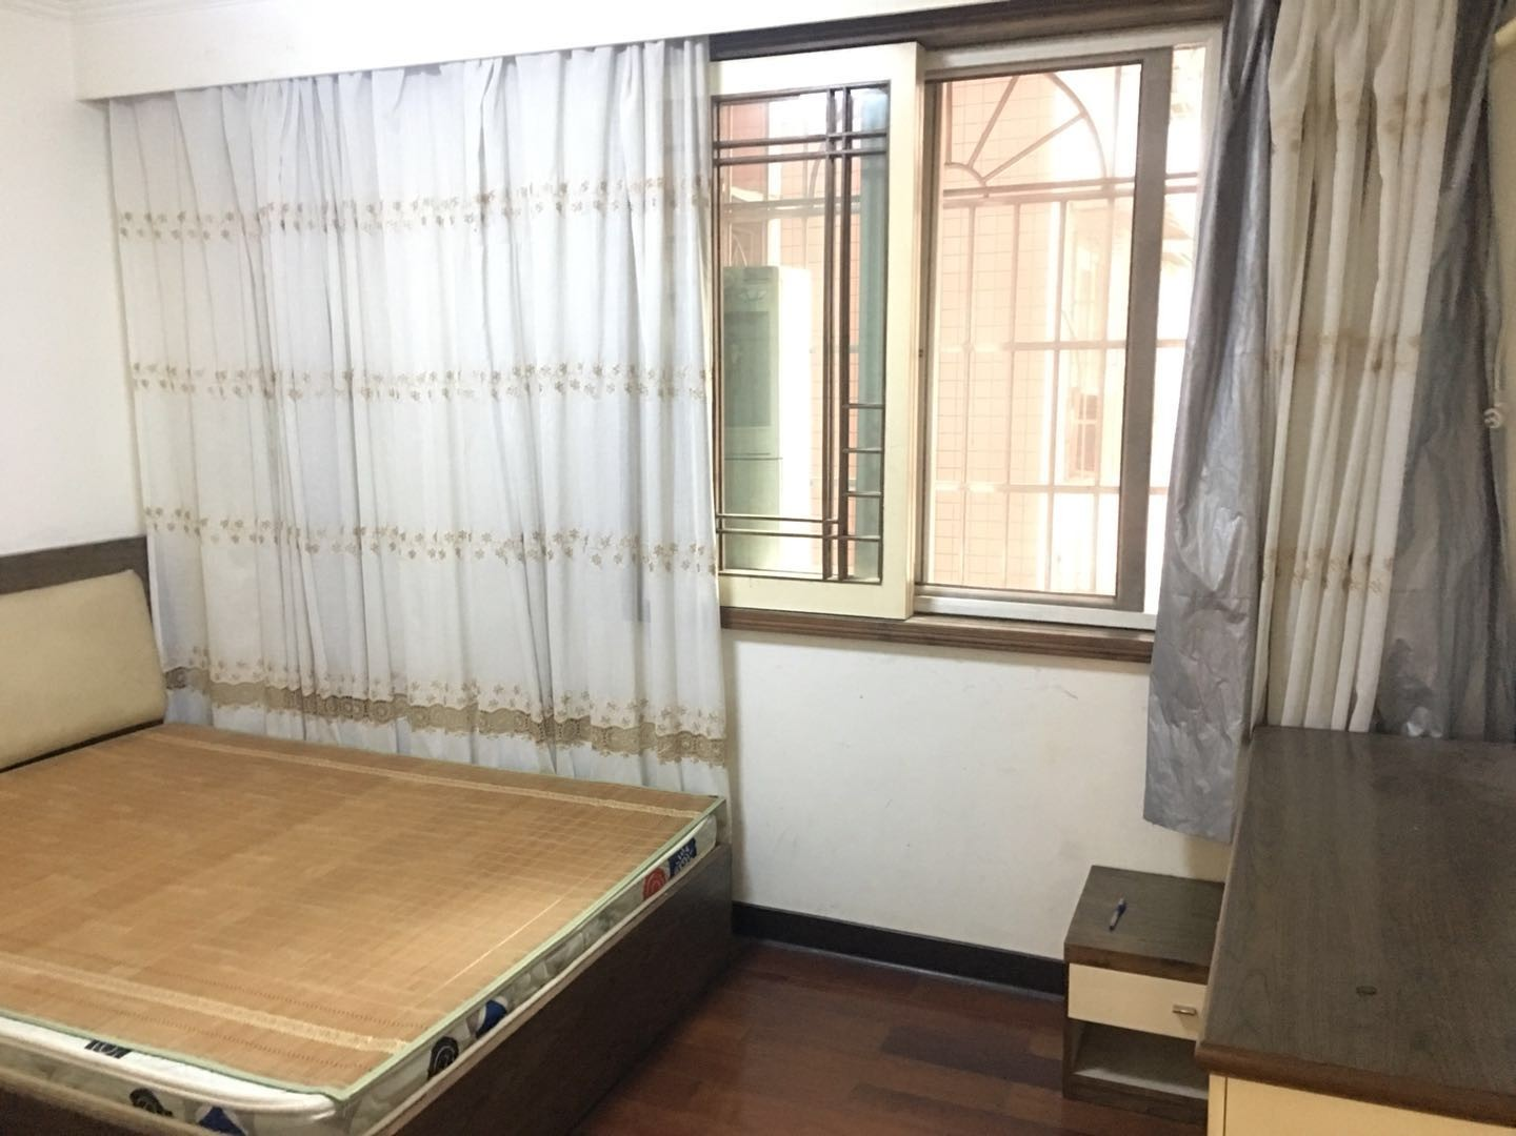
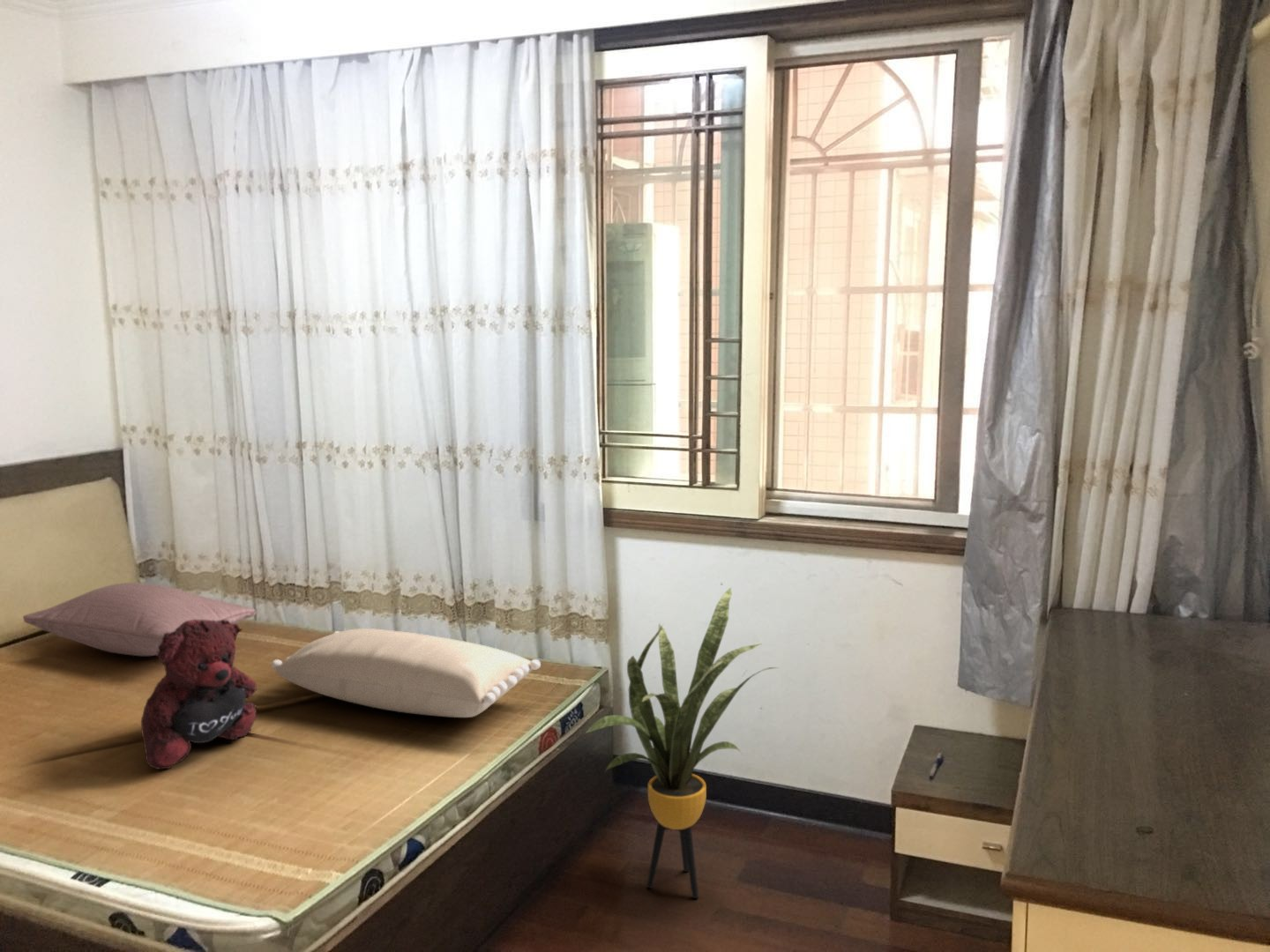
+ pillow (141, 618)
+ teddy bear (194, 681)
+ pillow (407, 667)
+ house plant (693, 751)
